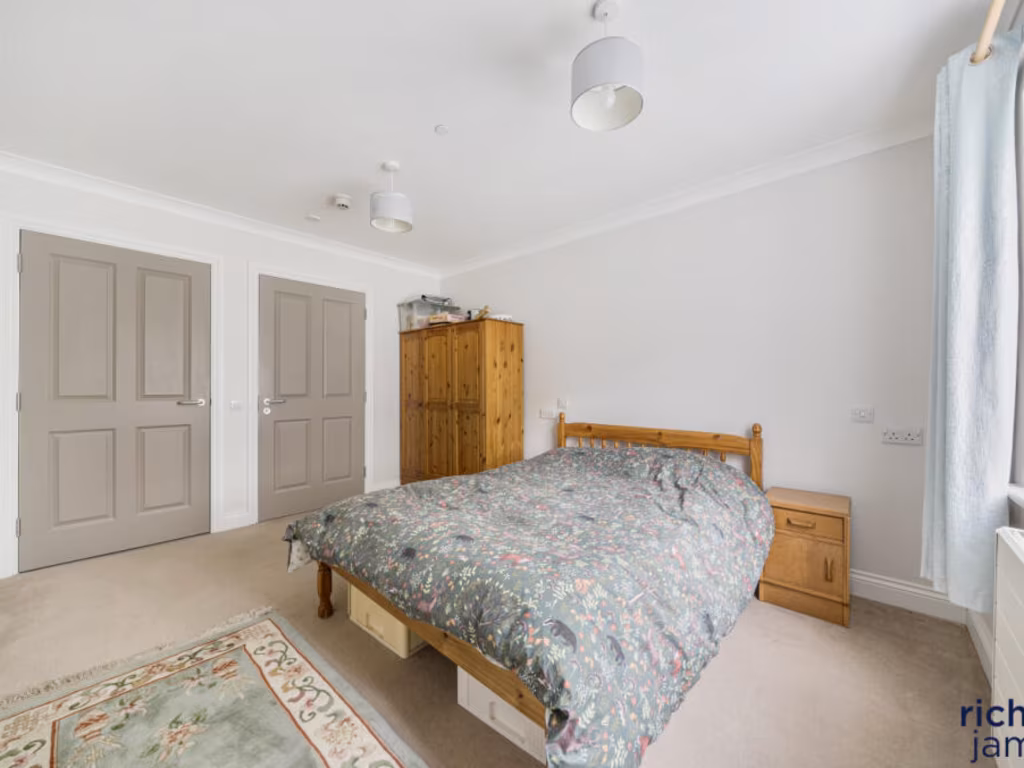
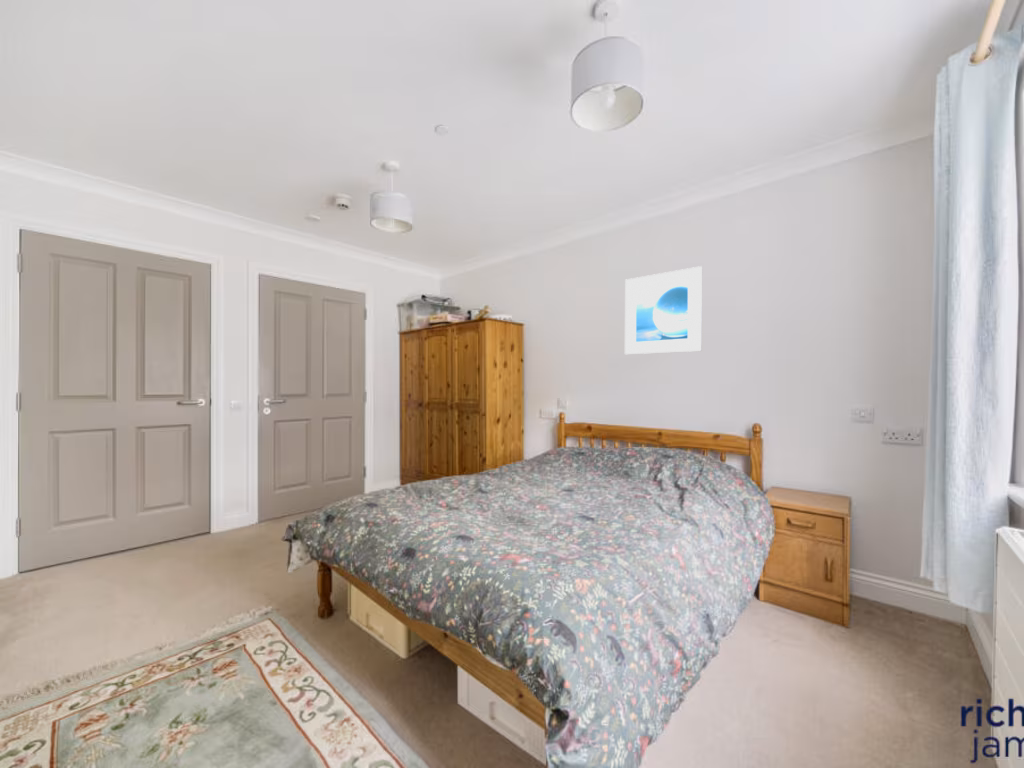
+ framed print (661, 313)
